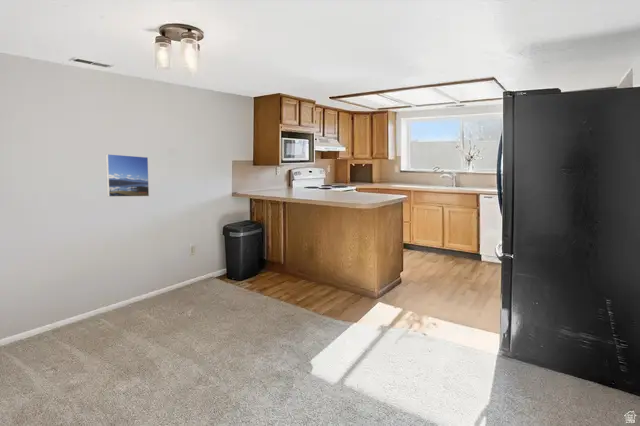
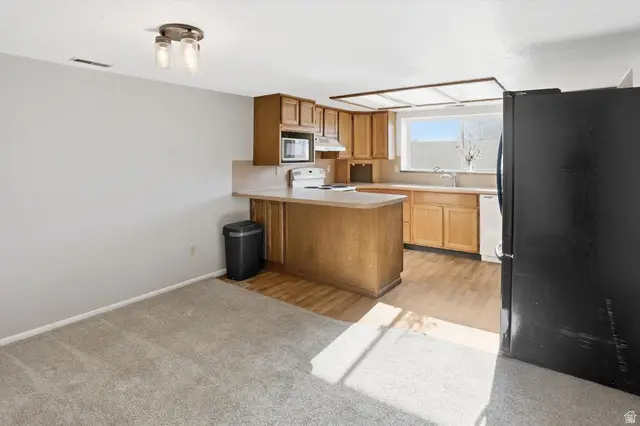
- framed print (128, 176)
